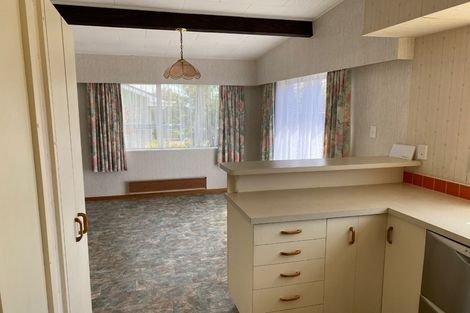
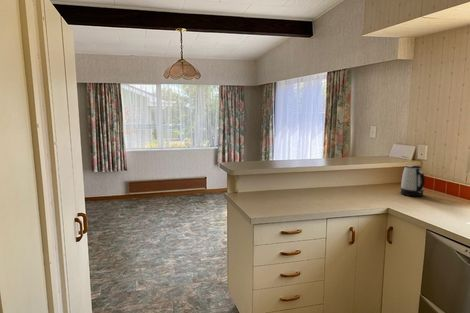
+ kettle (414, 180)
